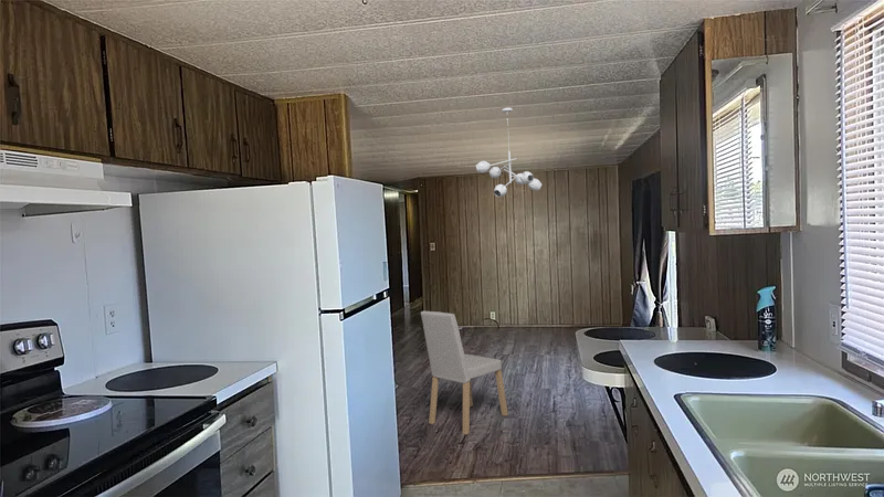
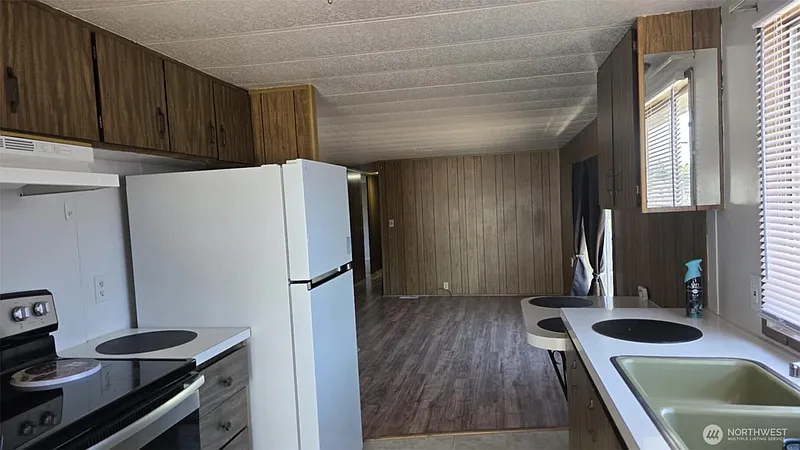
- ceiling light fixture (508, 154)
- dining chair (464, 362)
